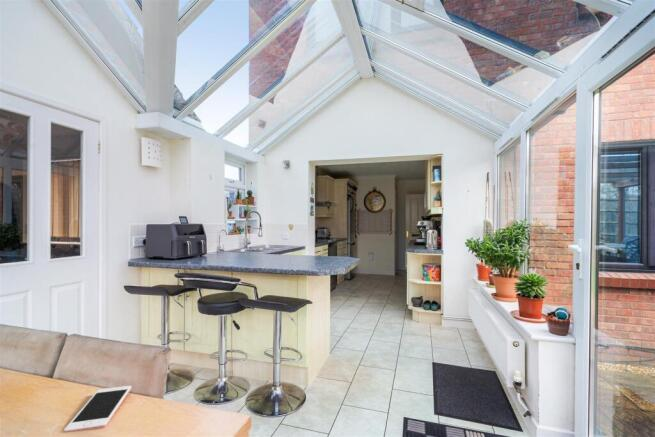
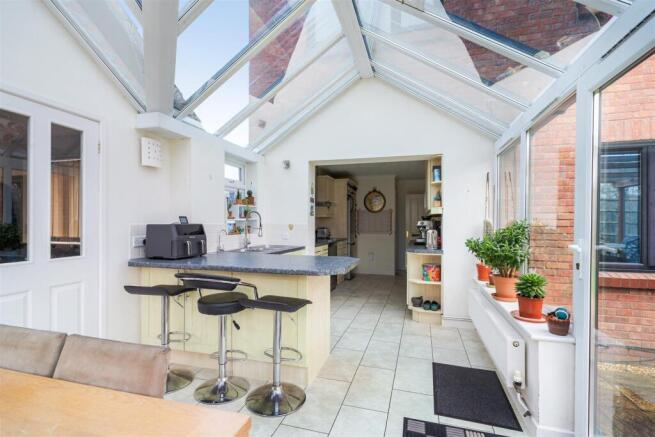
- cell phone (101, 406)
